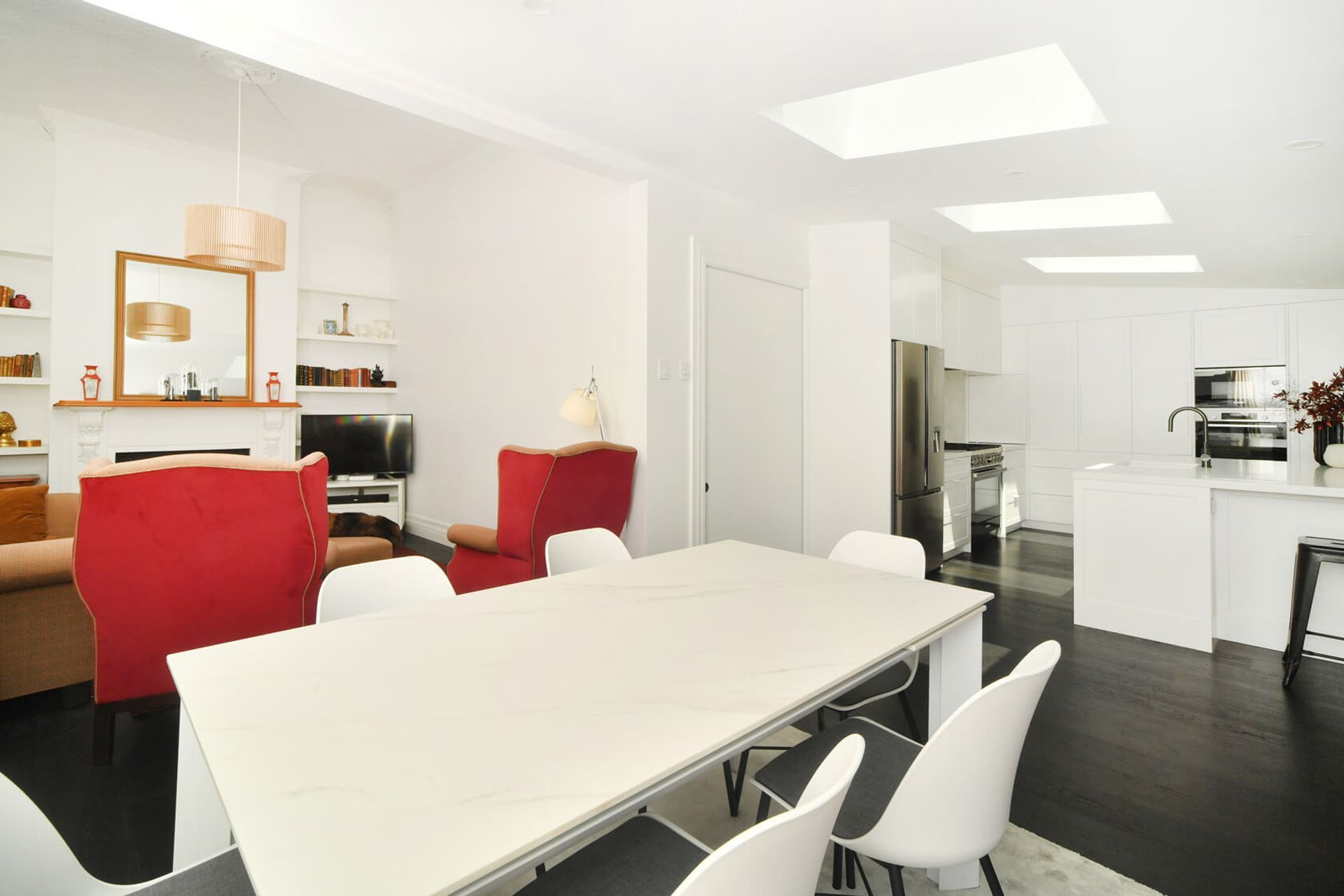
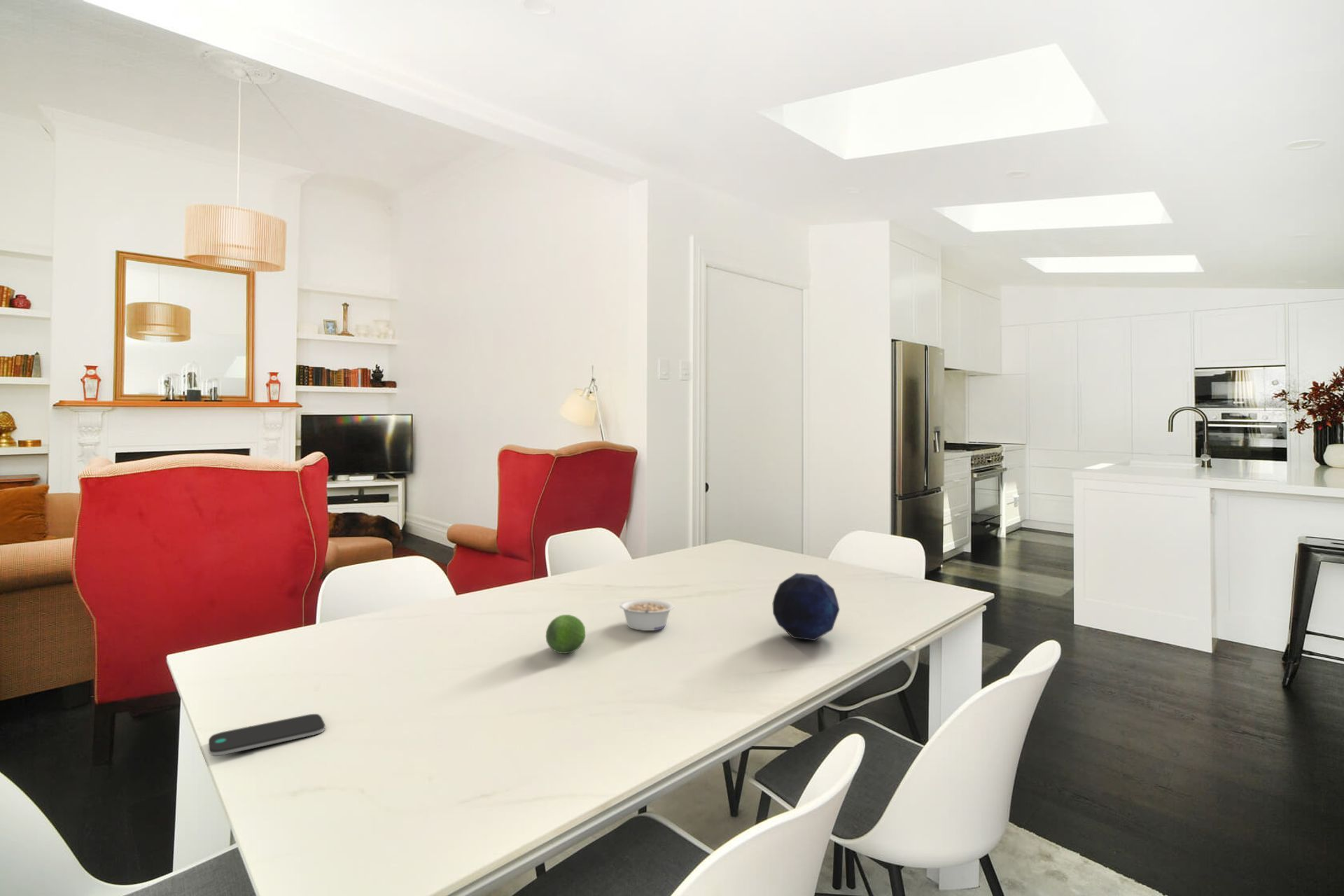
+ legume (648, 614)
+ smartphone (268, 734)
+ decorative orb (805, 606)
+ fruit (564, 632)
